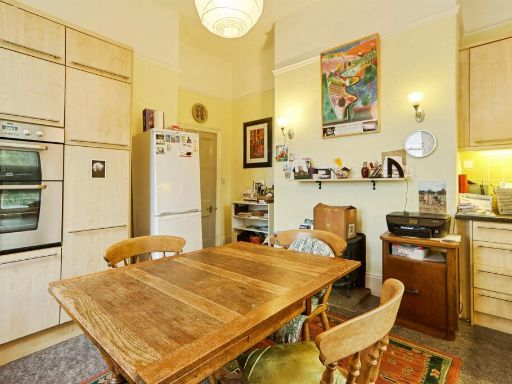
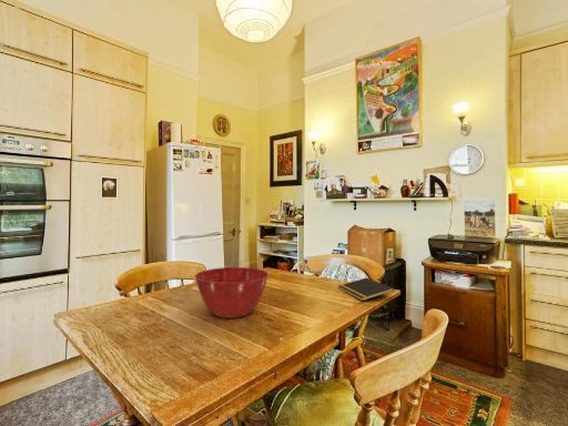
+ notepad (364, 287)
+ mixing bowl (232, 293)
